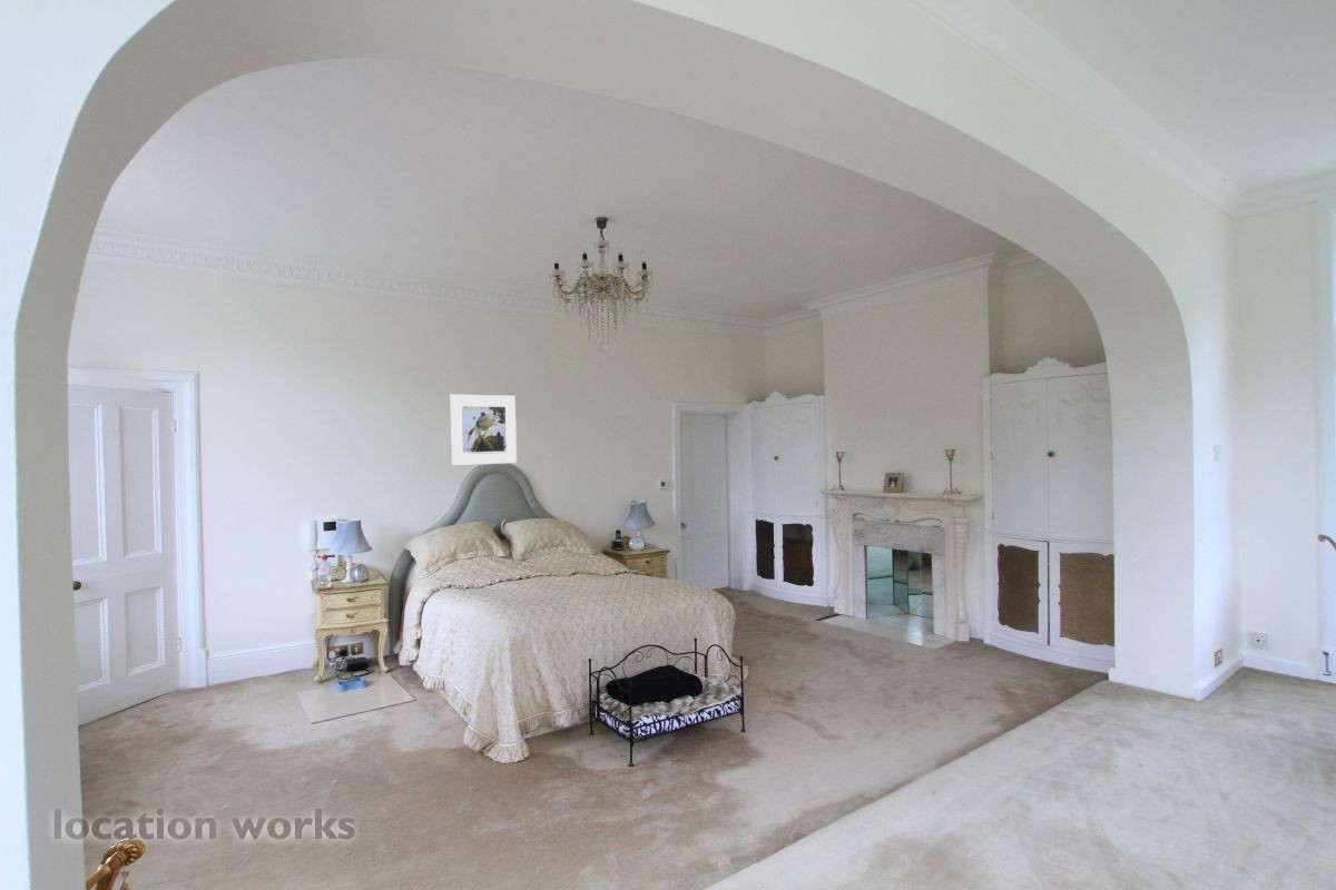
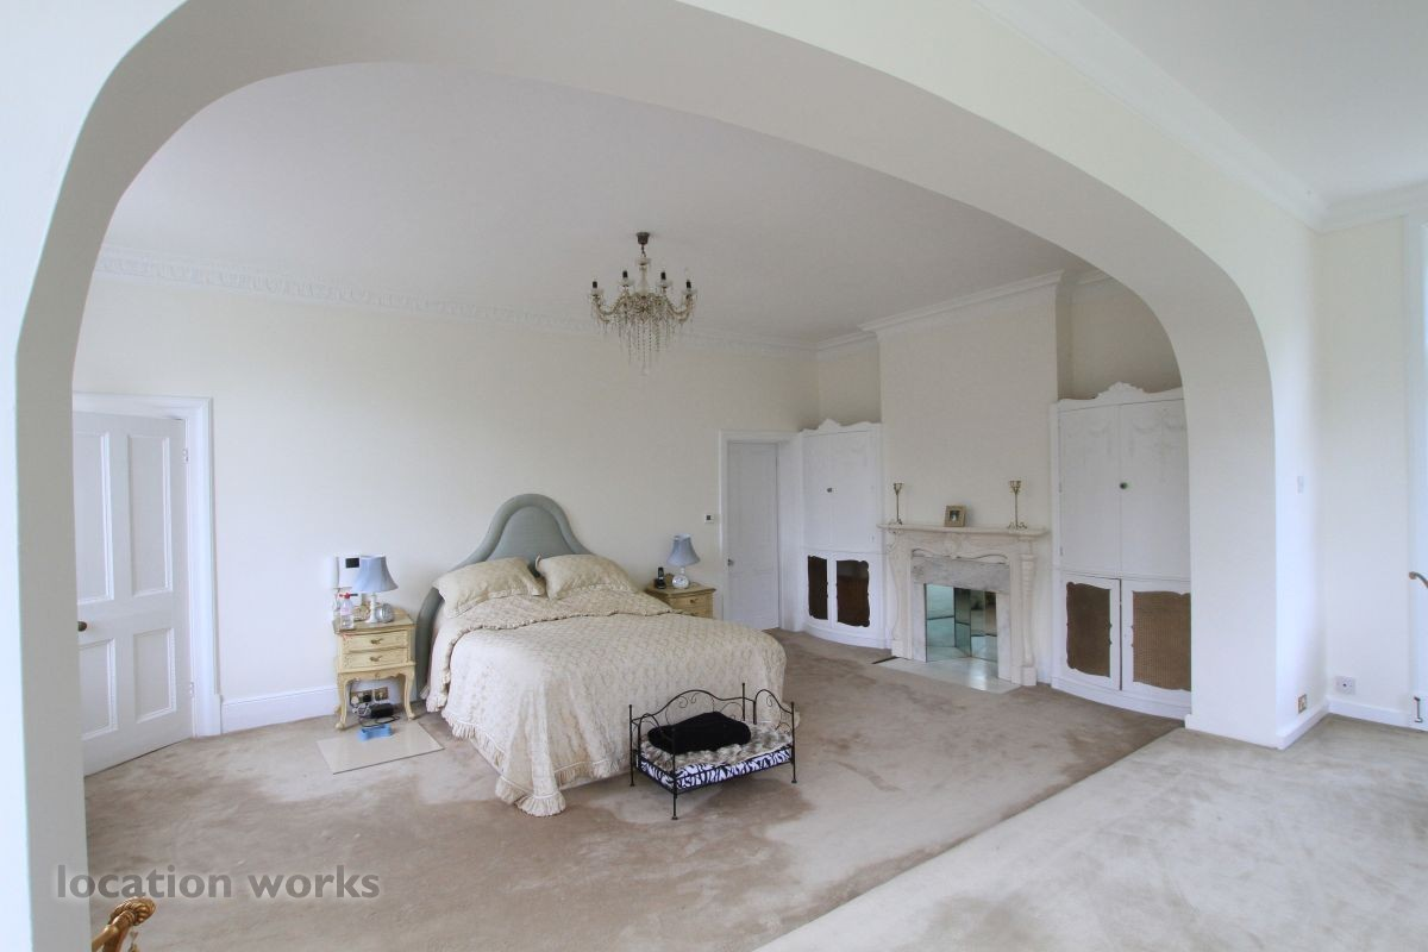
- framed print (483, 429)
